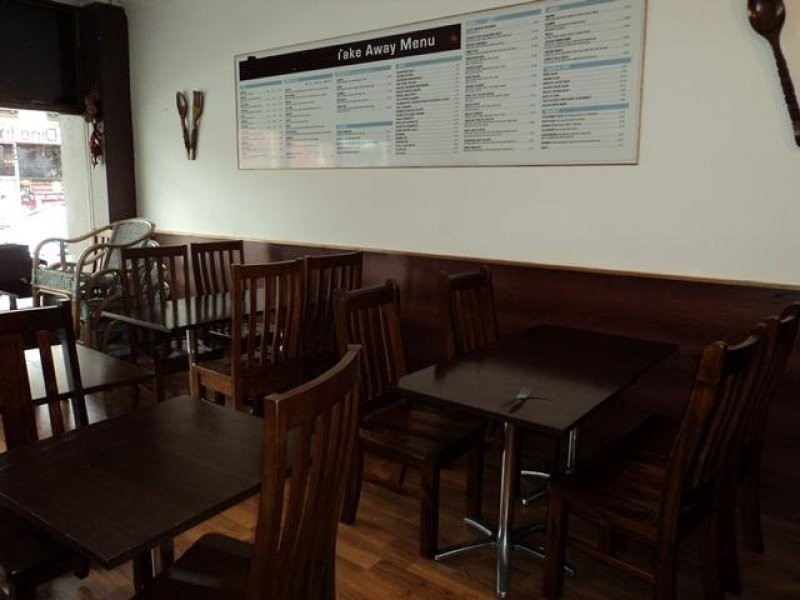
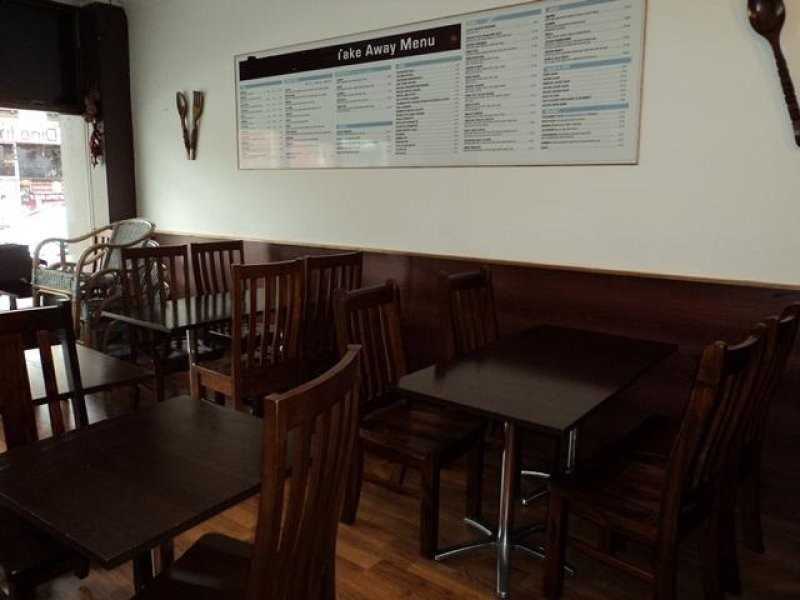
- fork (514, 398)
